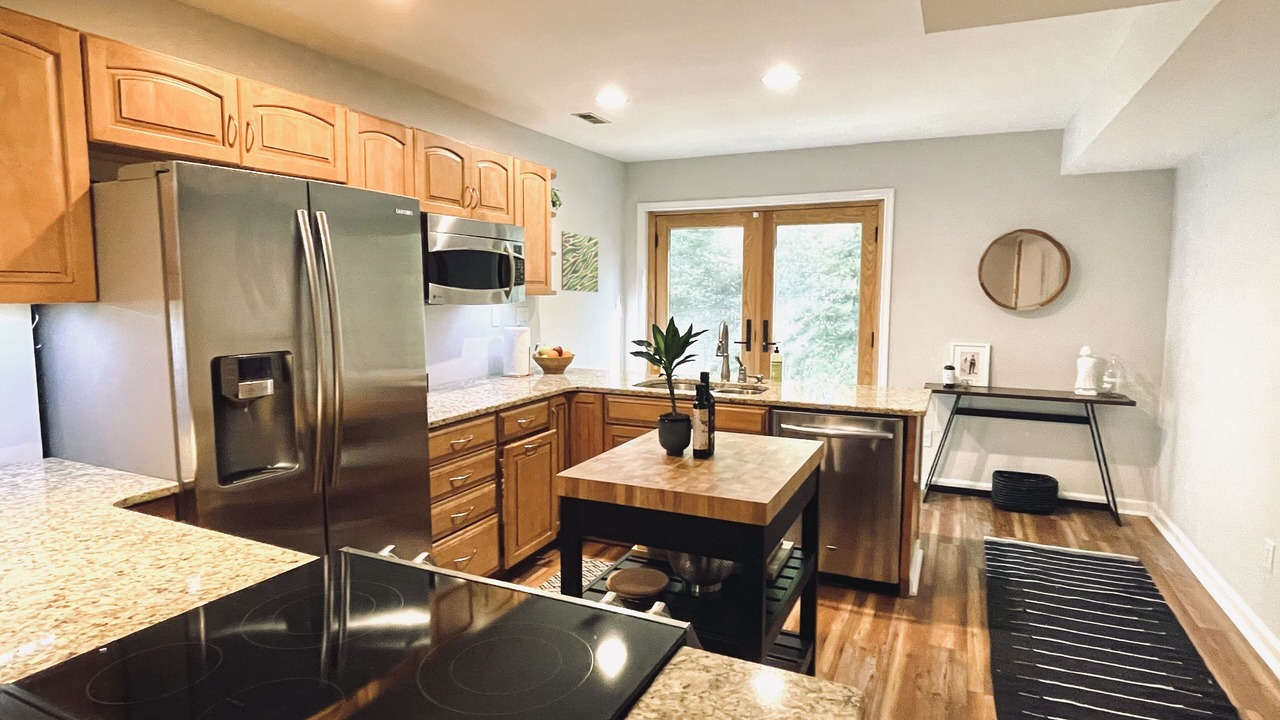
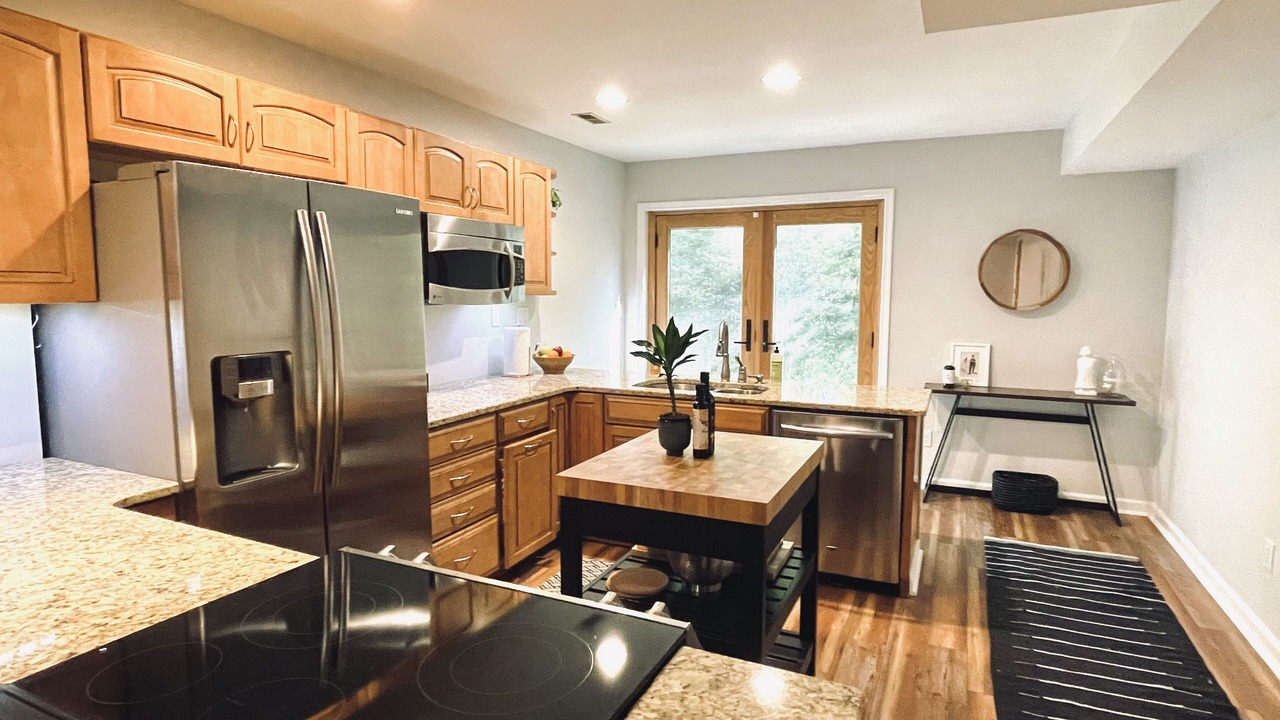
- wall art (580, 263)
